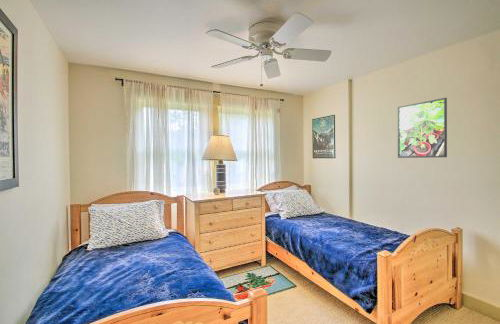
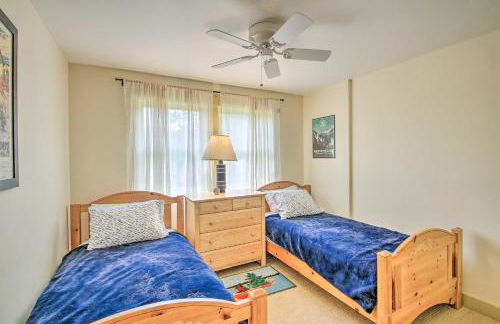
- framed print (420, 130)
